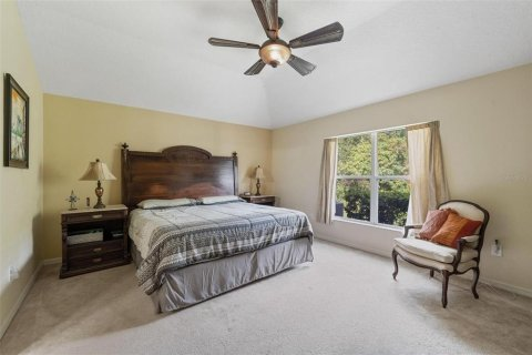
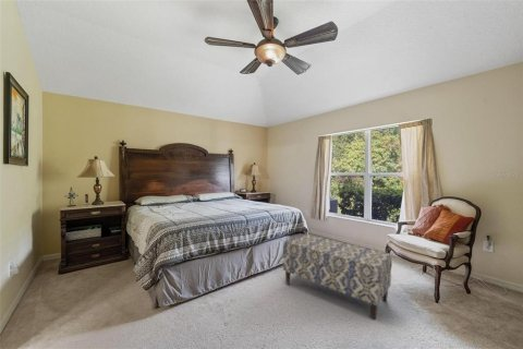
+ bench (333, 268)
